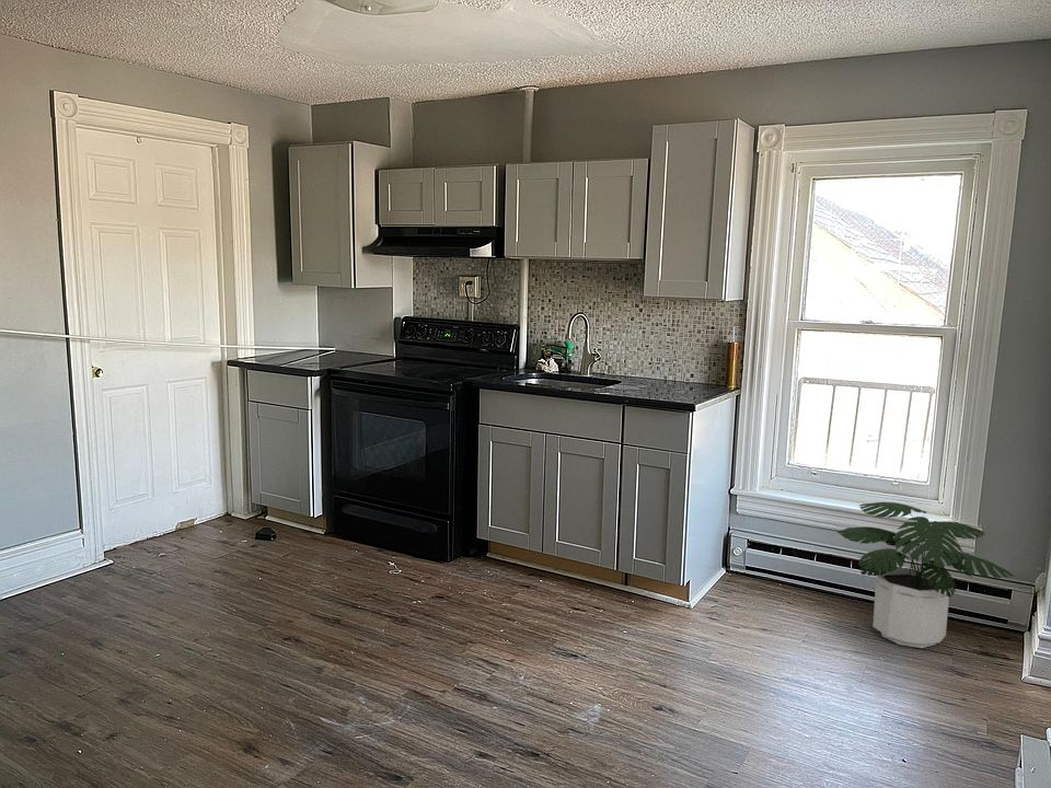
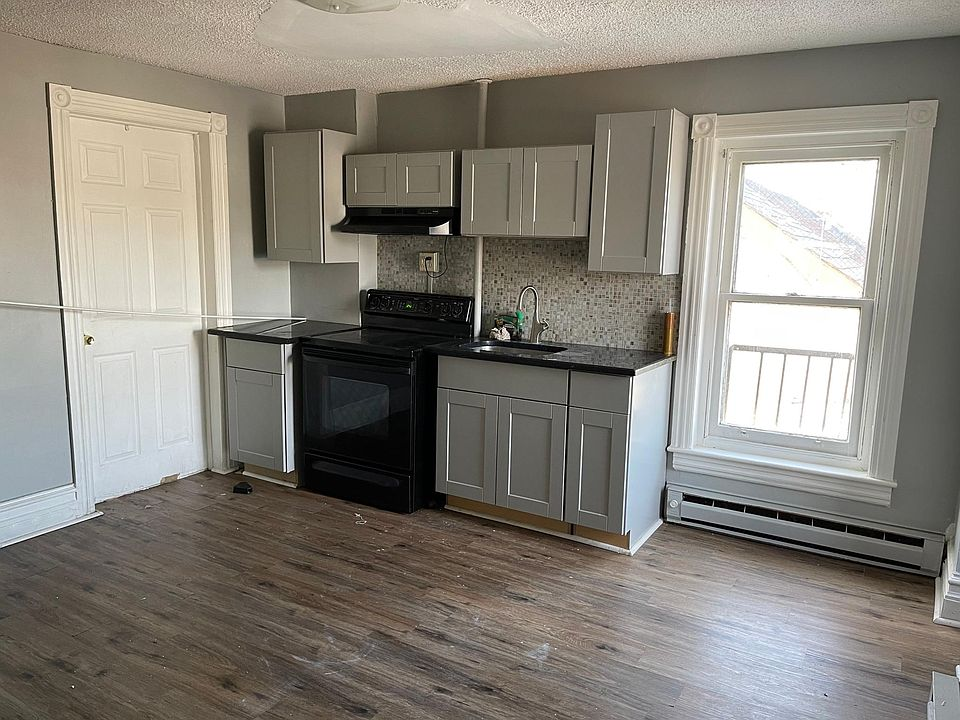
- potted plant (916, 577)
